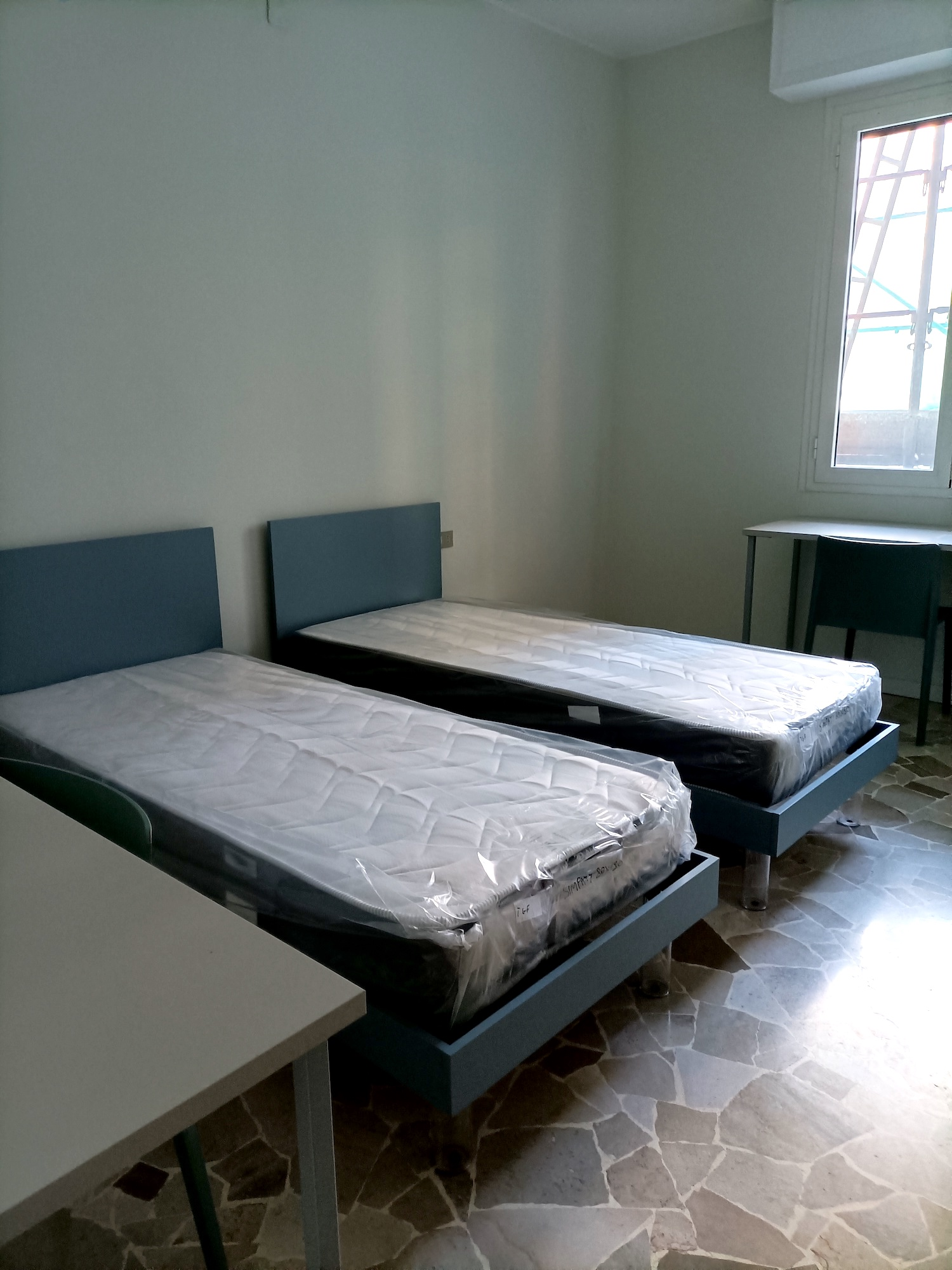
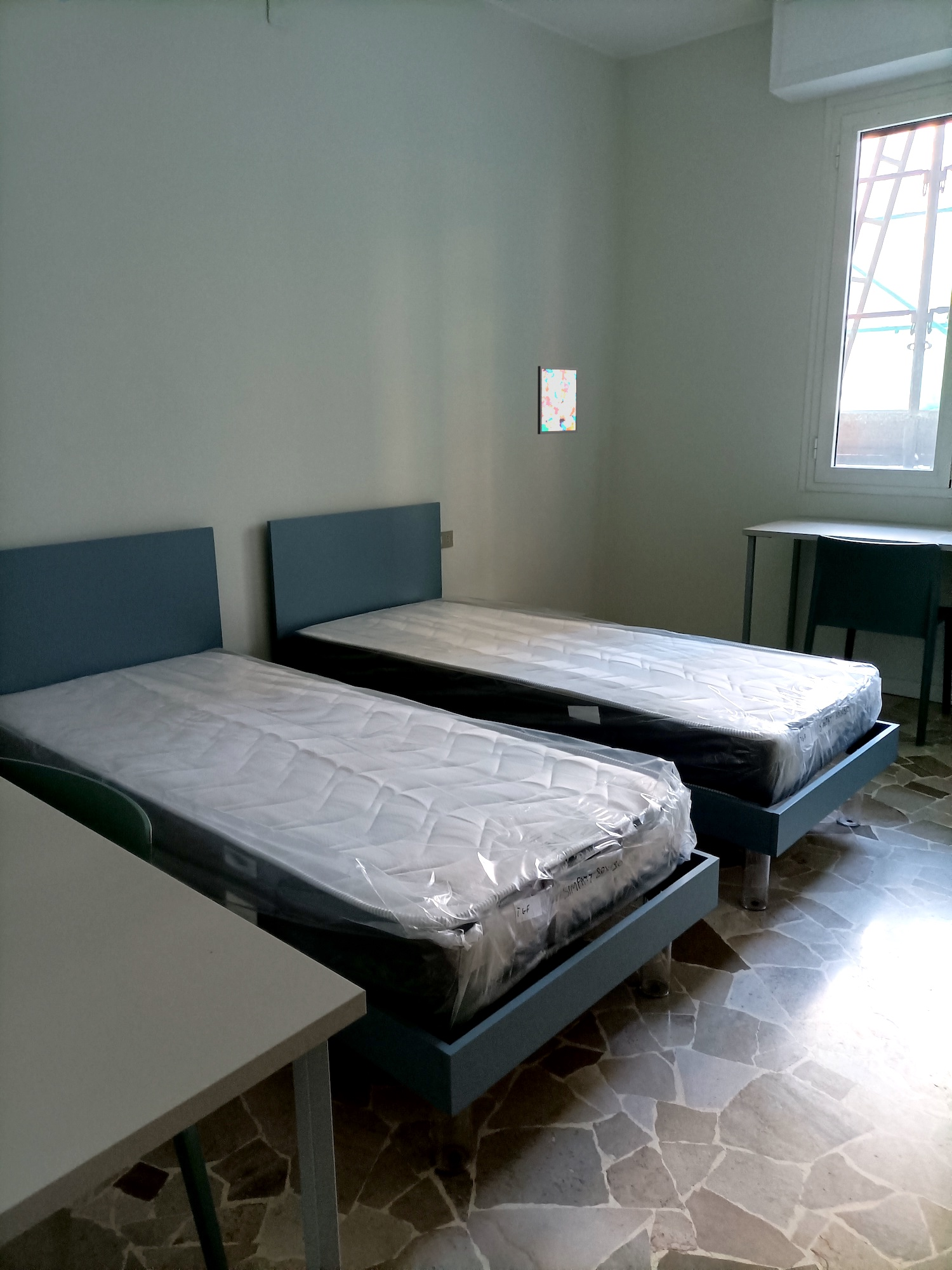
+ wall art (558, 400)
